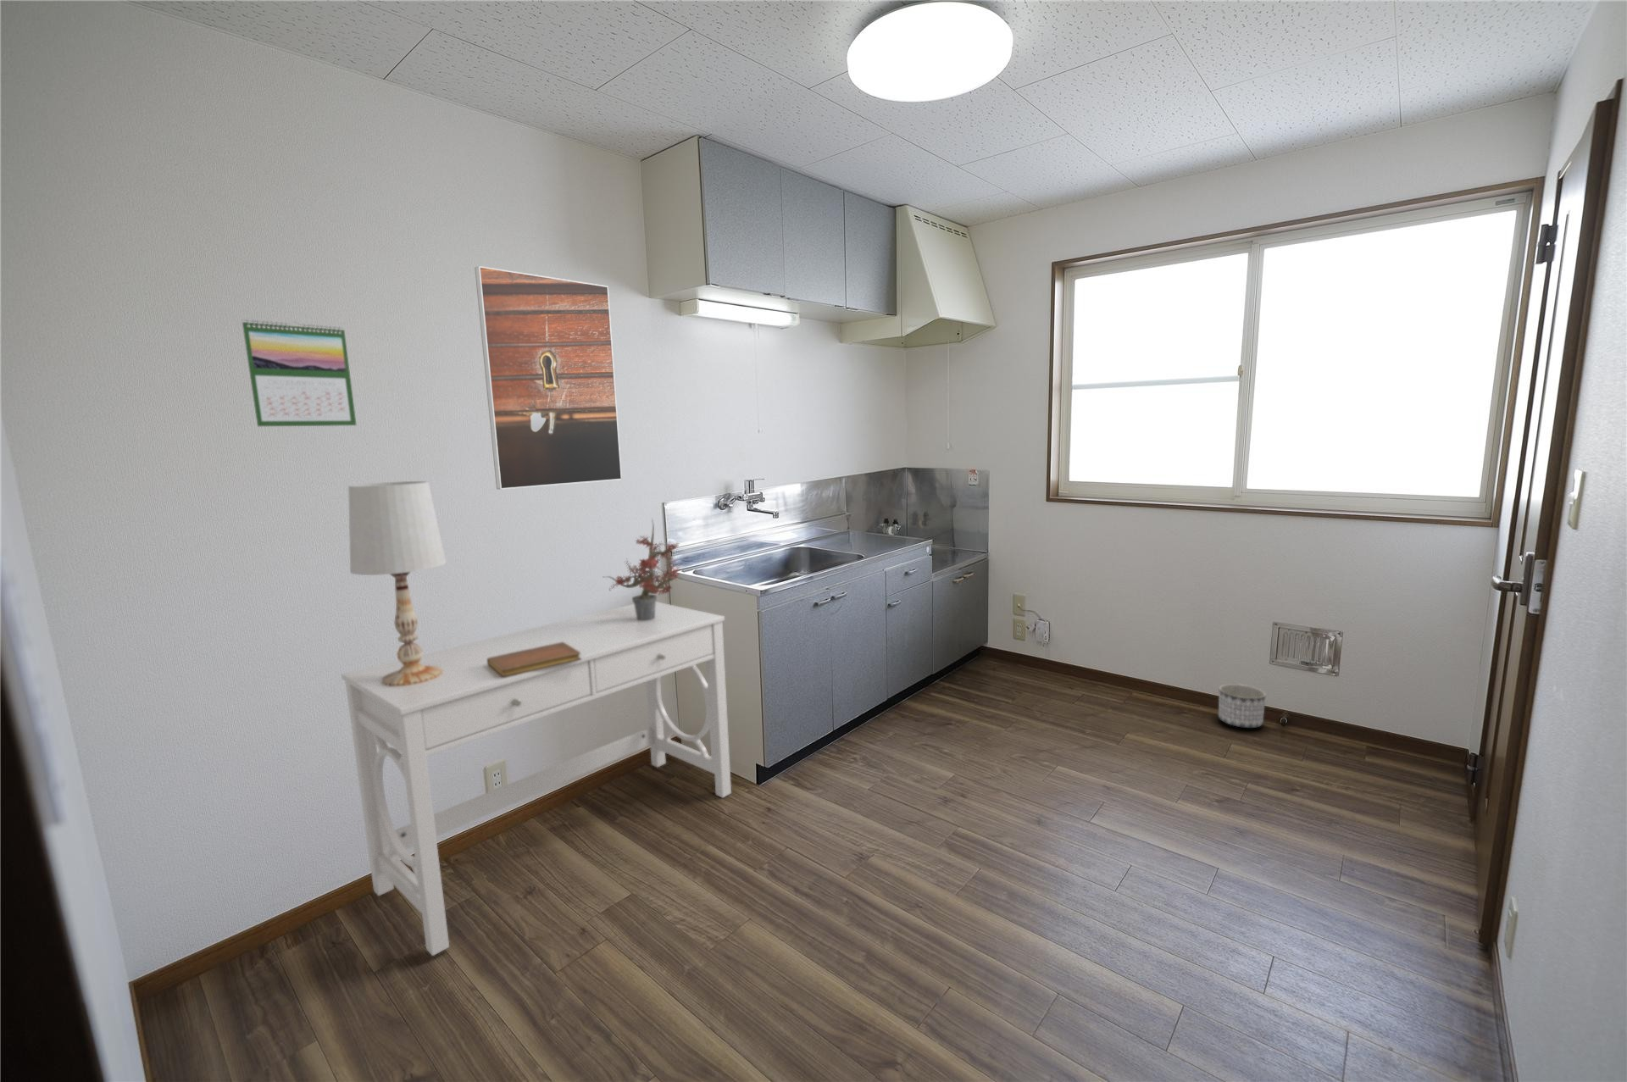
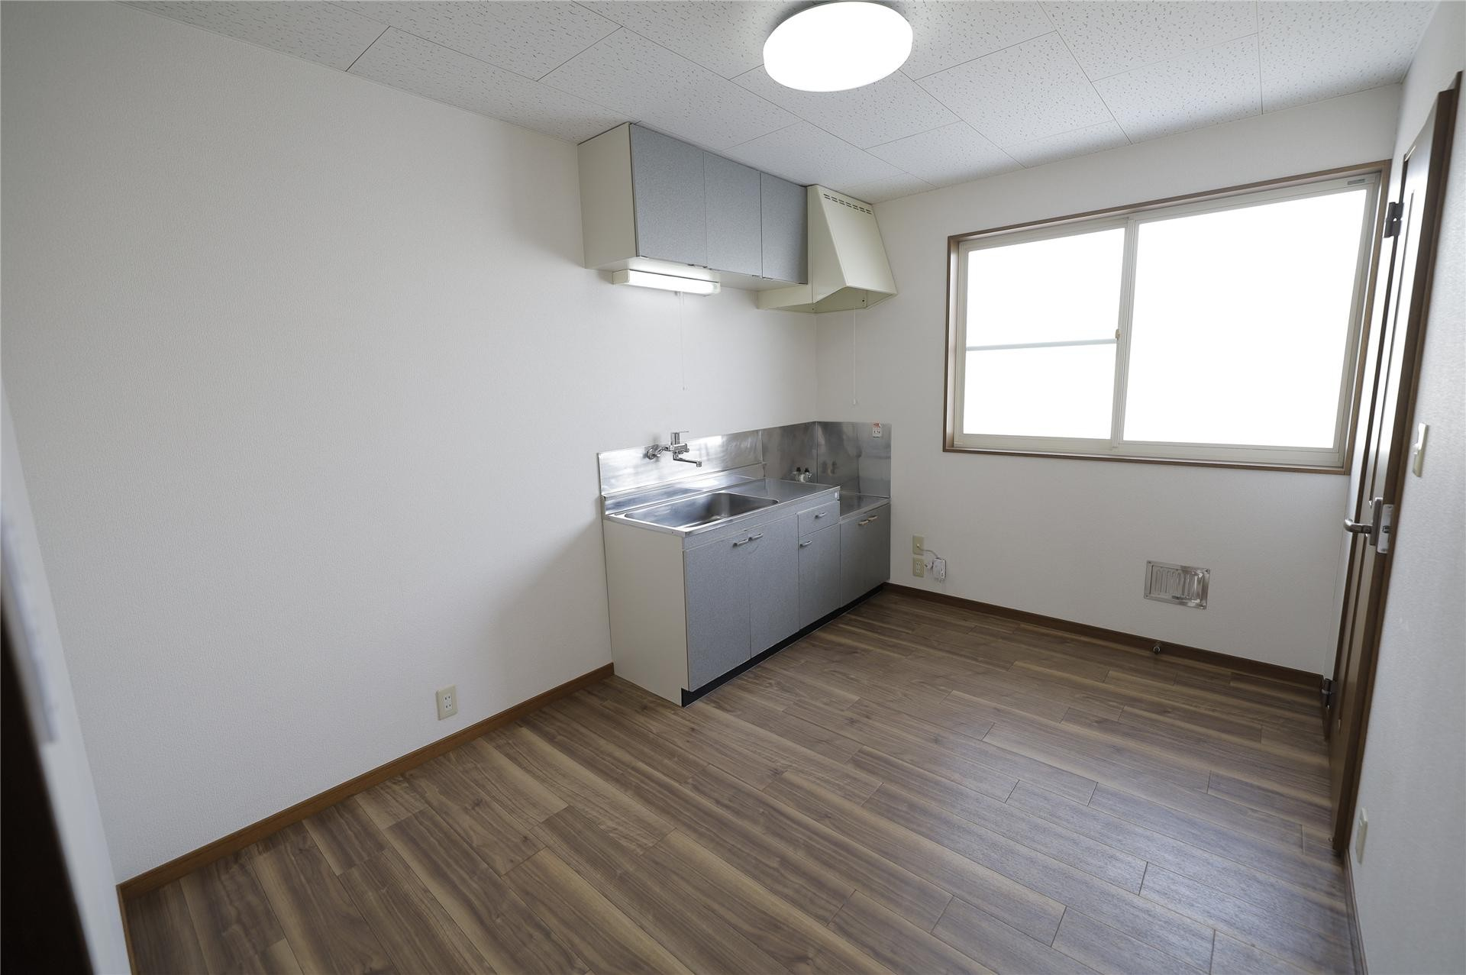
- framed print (554, 383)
- desk (571, 758)
- planter (1240, 706)
- potted plant (646, 568)
- notebook (534, 657)
- calendar (302, 373)
- table lamp (401, 581)
